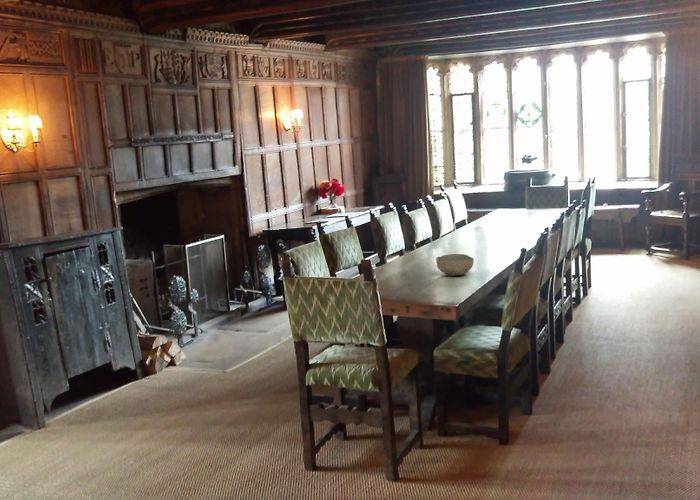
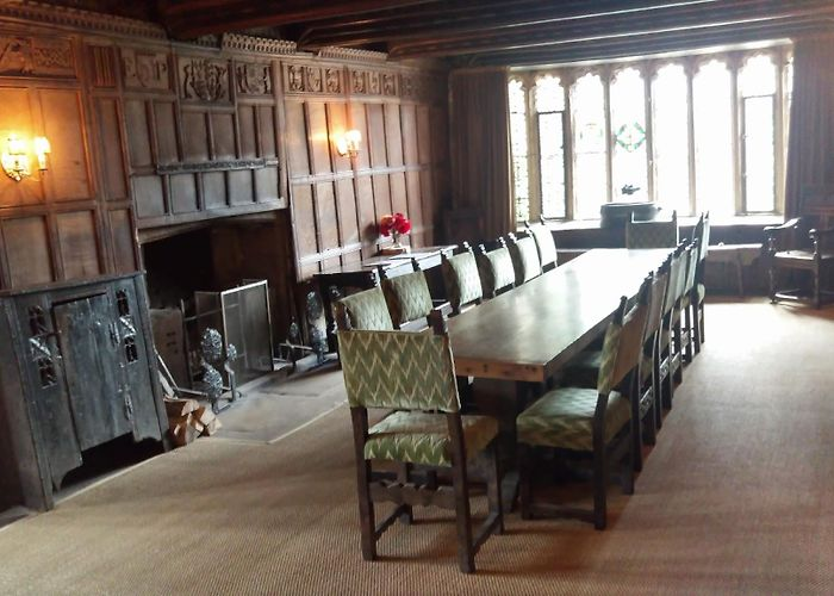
- bowl (455, 265)
